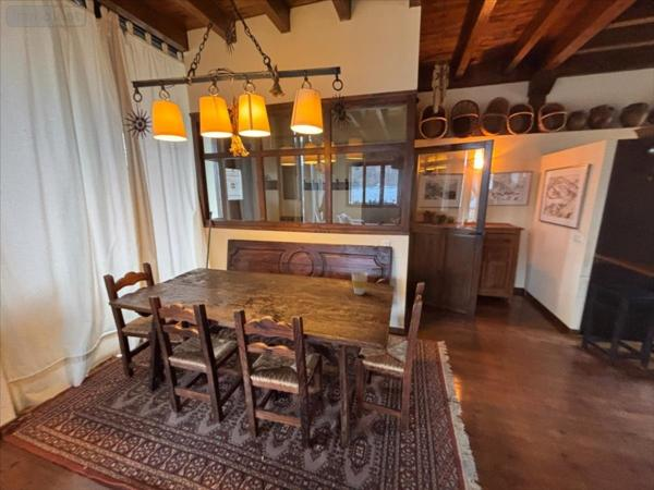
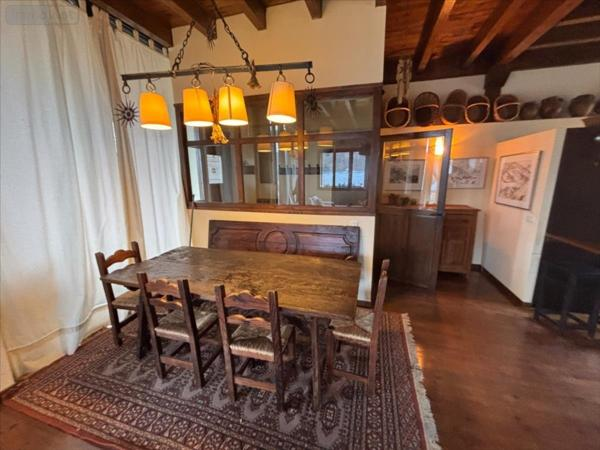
- cup (359, 283)
